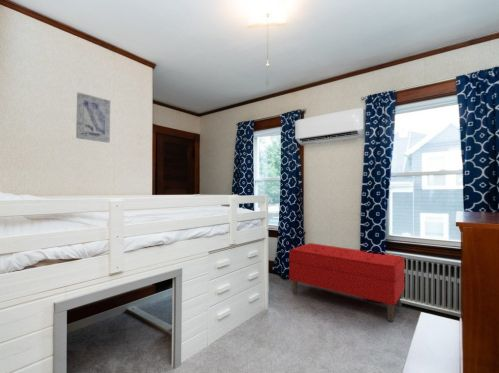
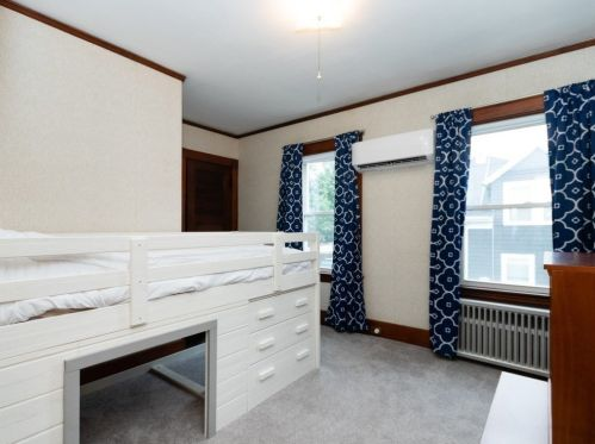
- wall art (94, 118)
- bench (344, 275)
